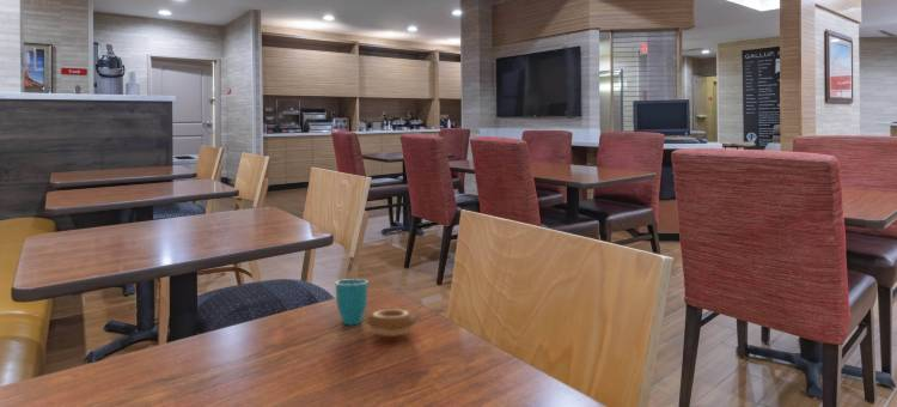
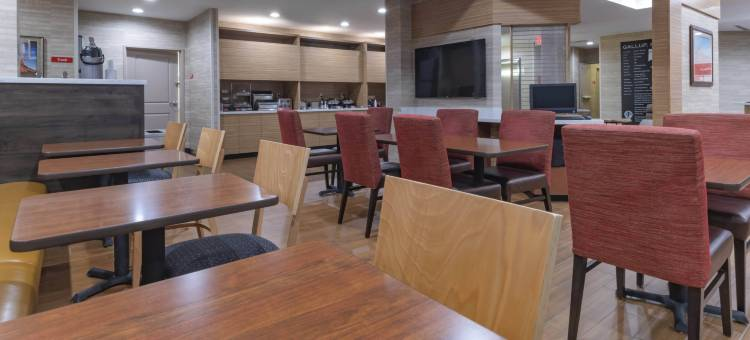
- cup (376, 311)
